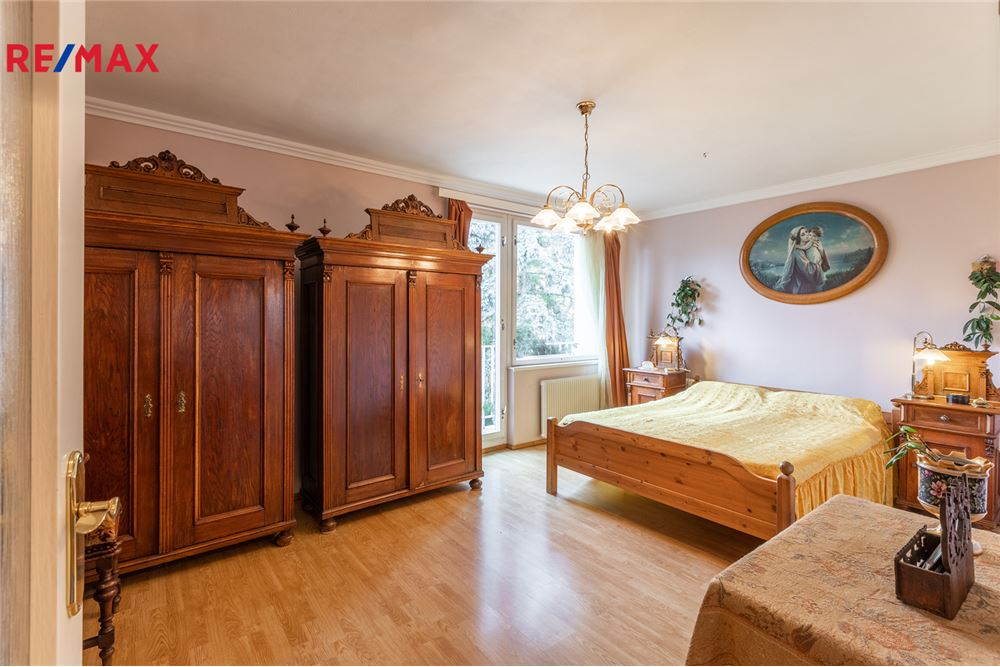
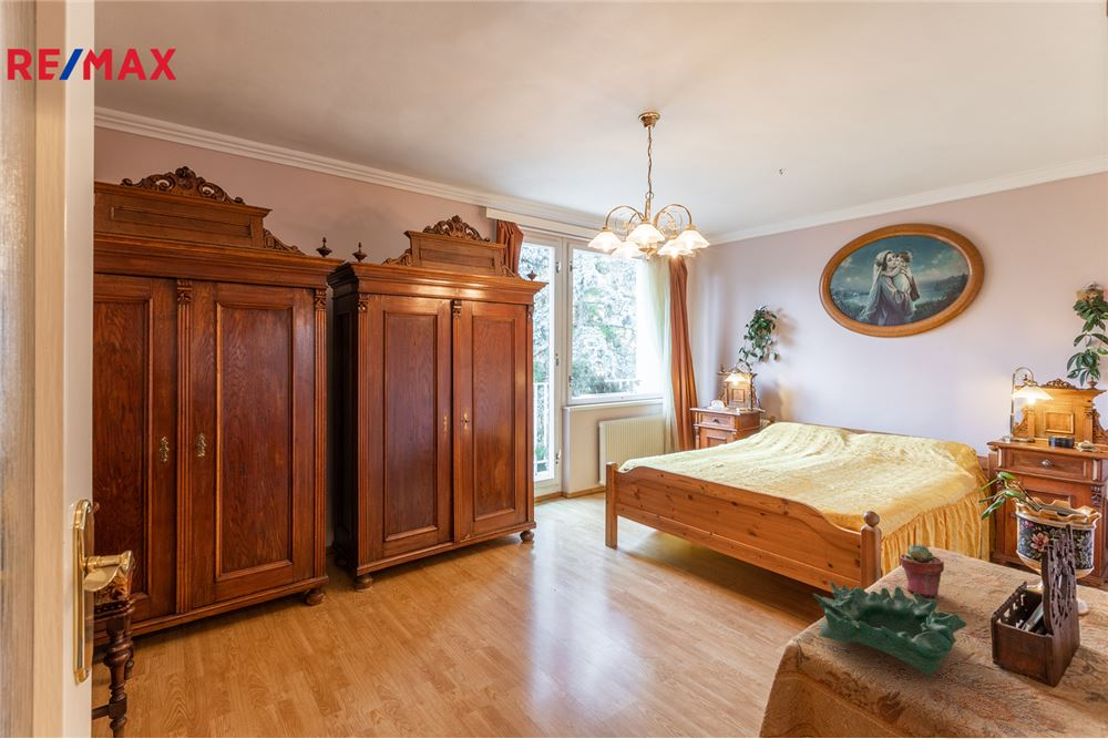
+ decorative bowl (884, 622)
+ potted succulent (921, 567)
